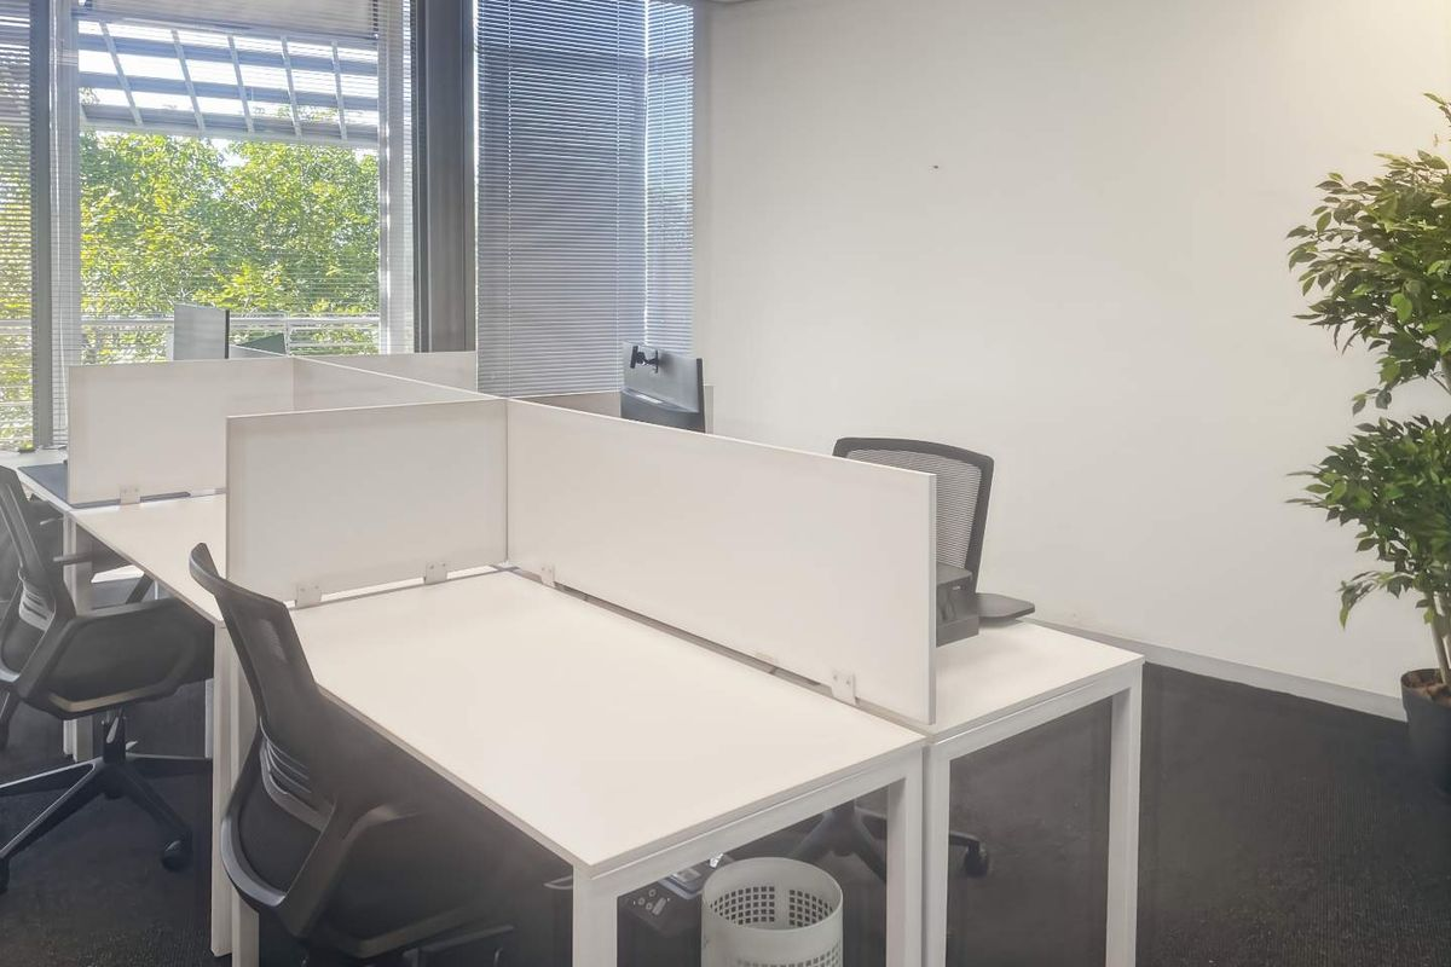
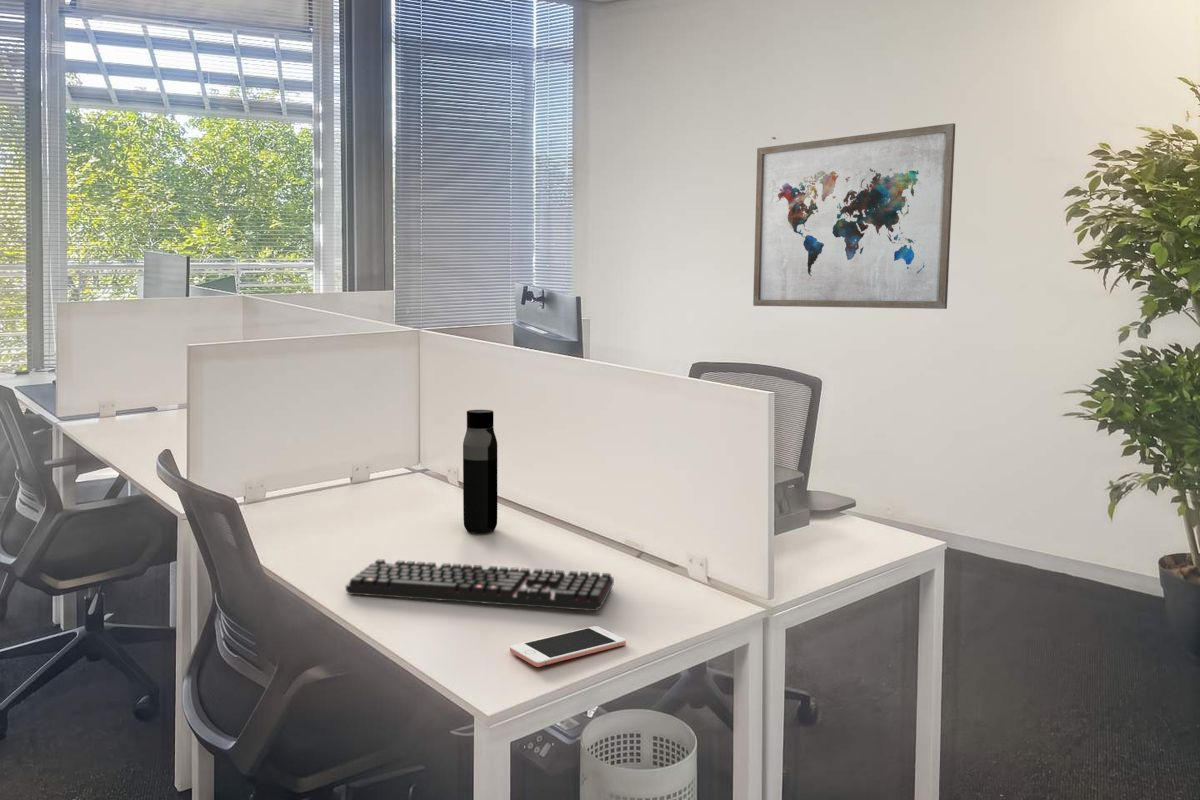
+ wall art (845, 222)
+ water bottle (480, 471)
+ cell phone (568, 645)
+ keyboard (481, 583)
